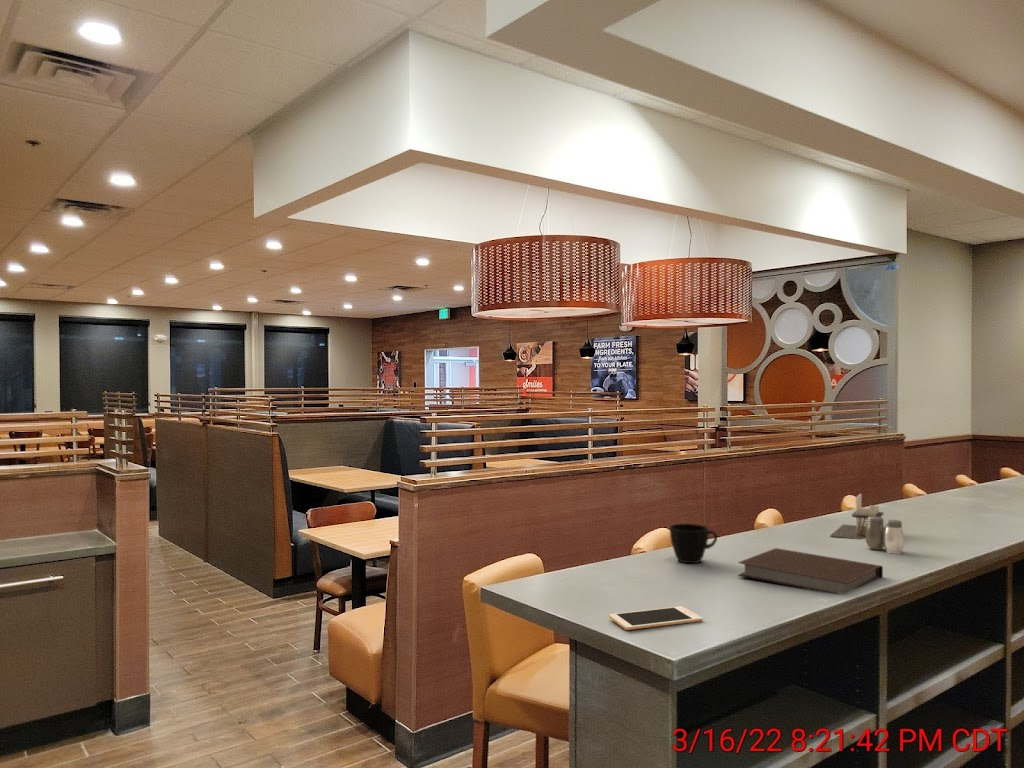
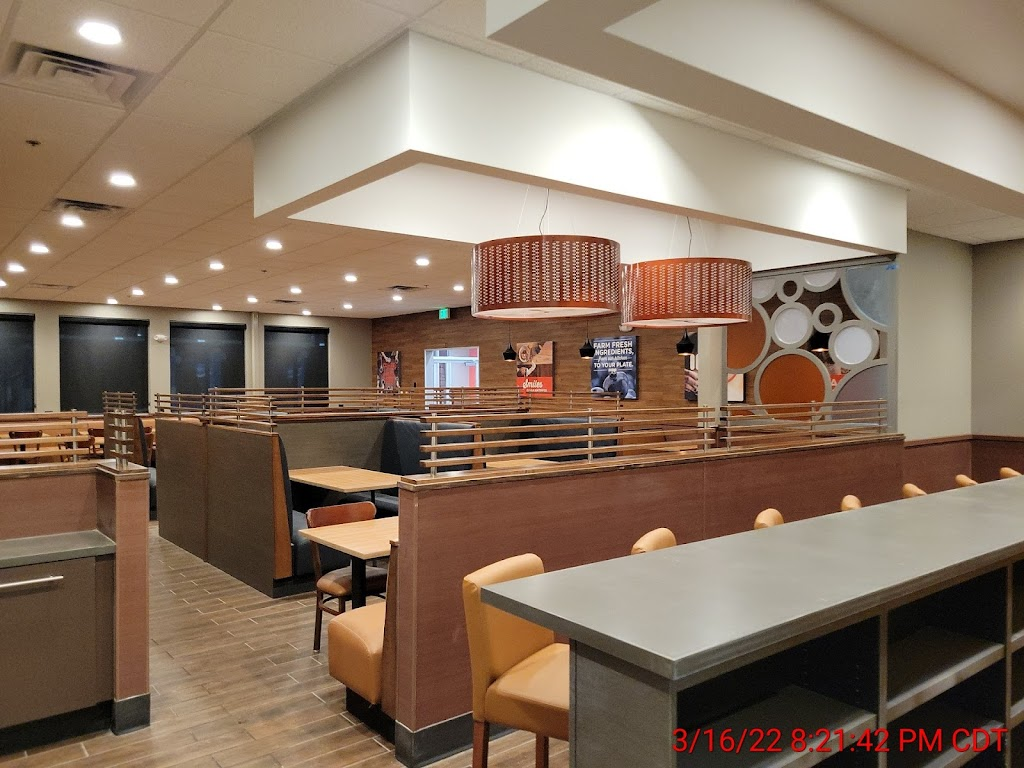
- notebook (809, 570)
- napkin holder (867, 514)
- cell phone (655, 617)
- cup (691, 544)
- salt and pepper shaker (884, 534)
